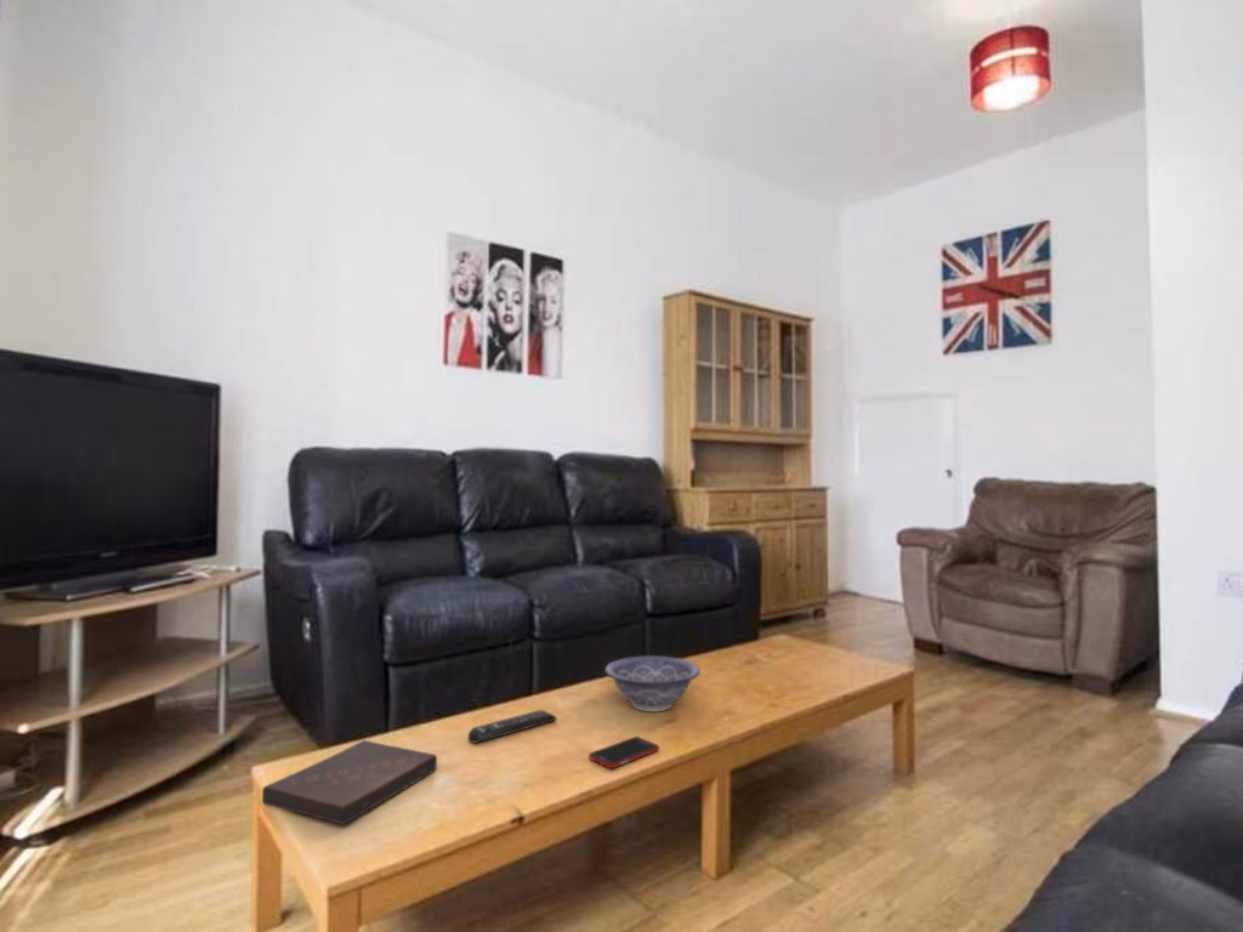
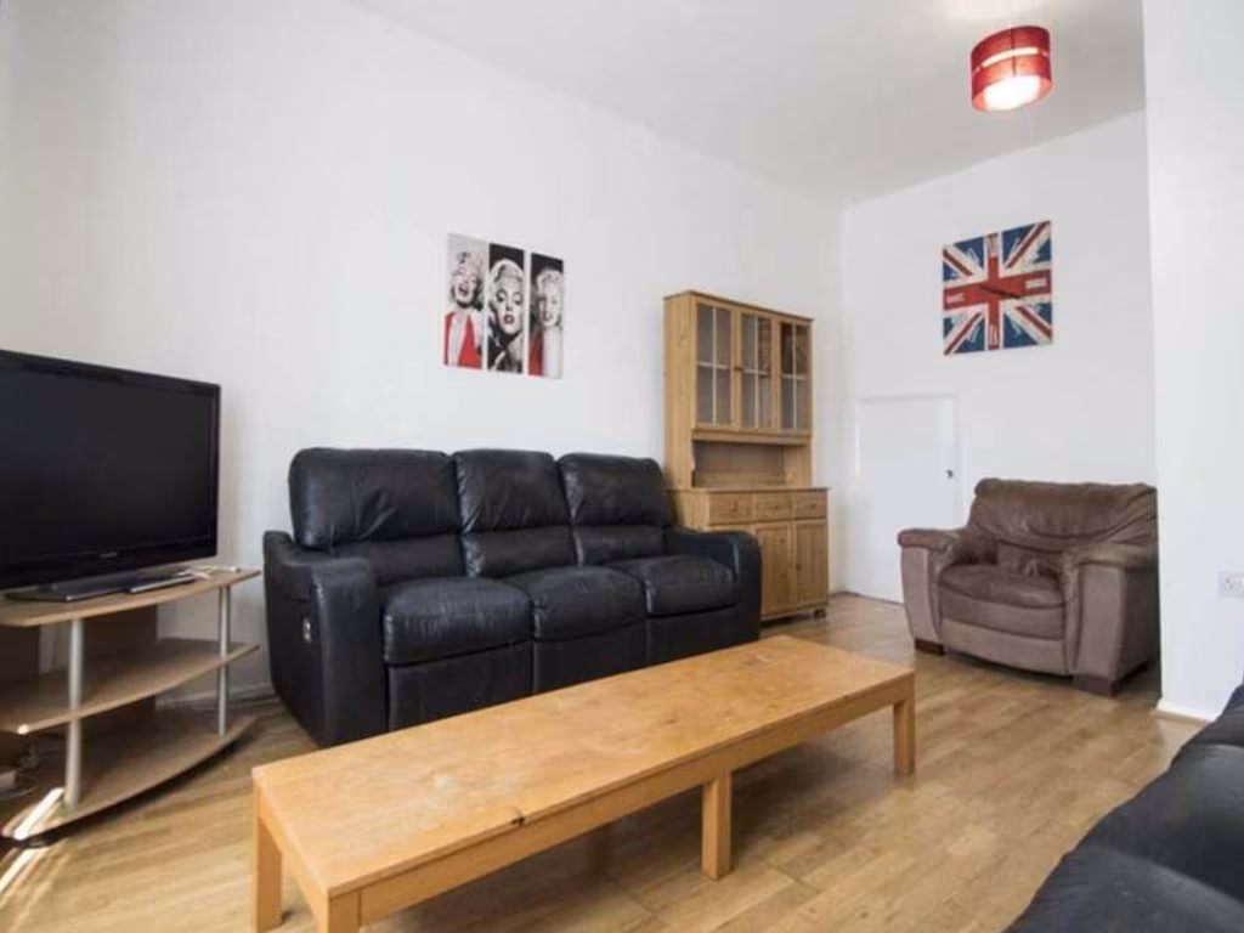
- cell phone (624, 751)
- remote control (513, 724)
- book (354, 777)
- decorative bowl (652, 686)
